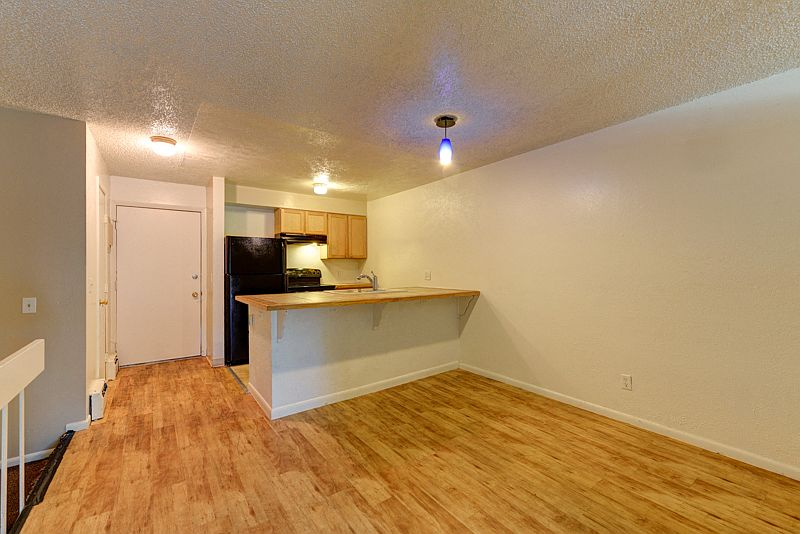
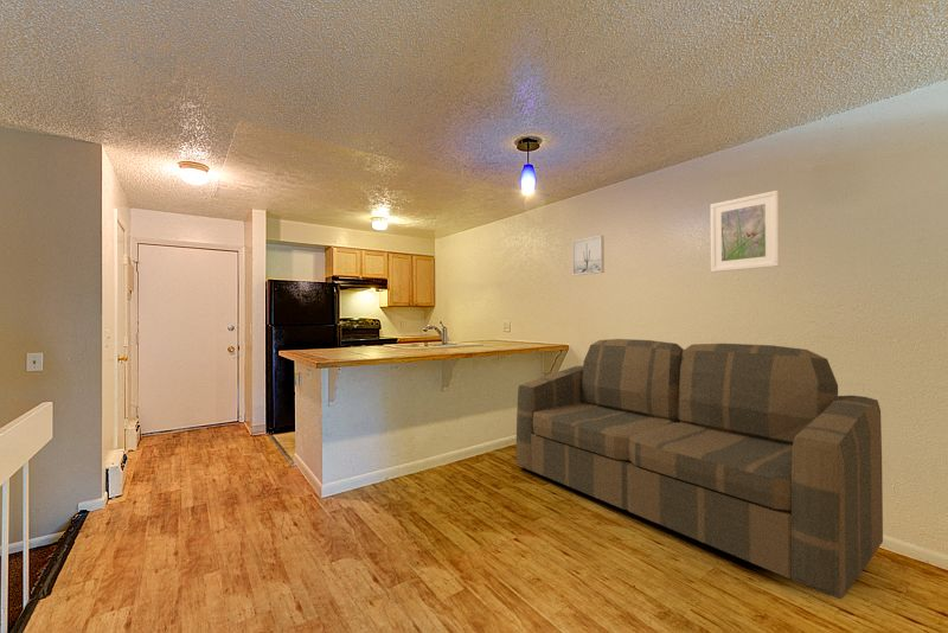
+ wall art (587, 256)
+ sofa (659, 422)
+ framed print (742, 234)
